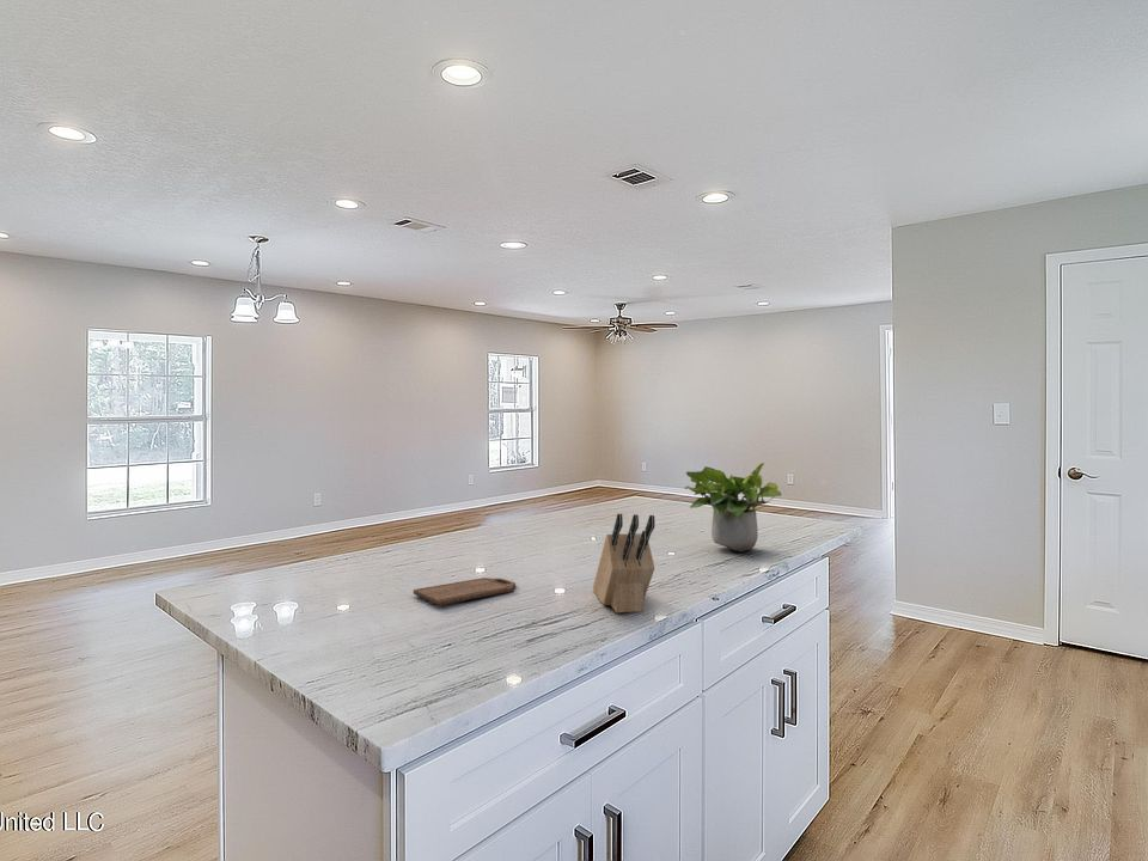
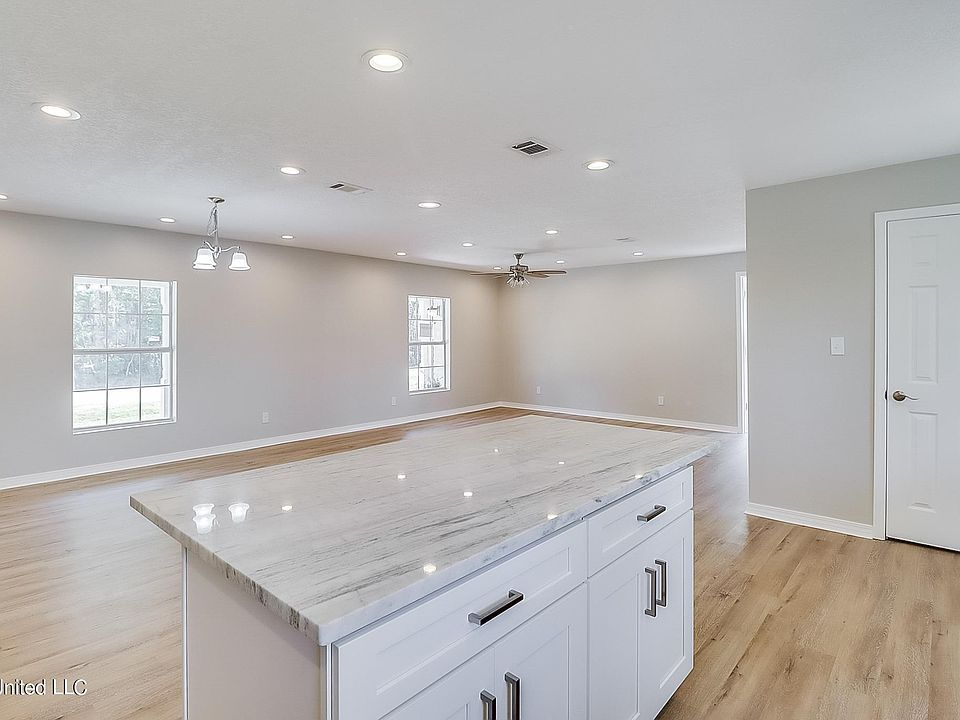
- knife block (623, 556)
- cutting board (469, 588)
- potted plant (728, 505)
